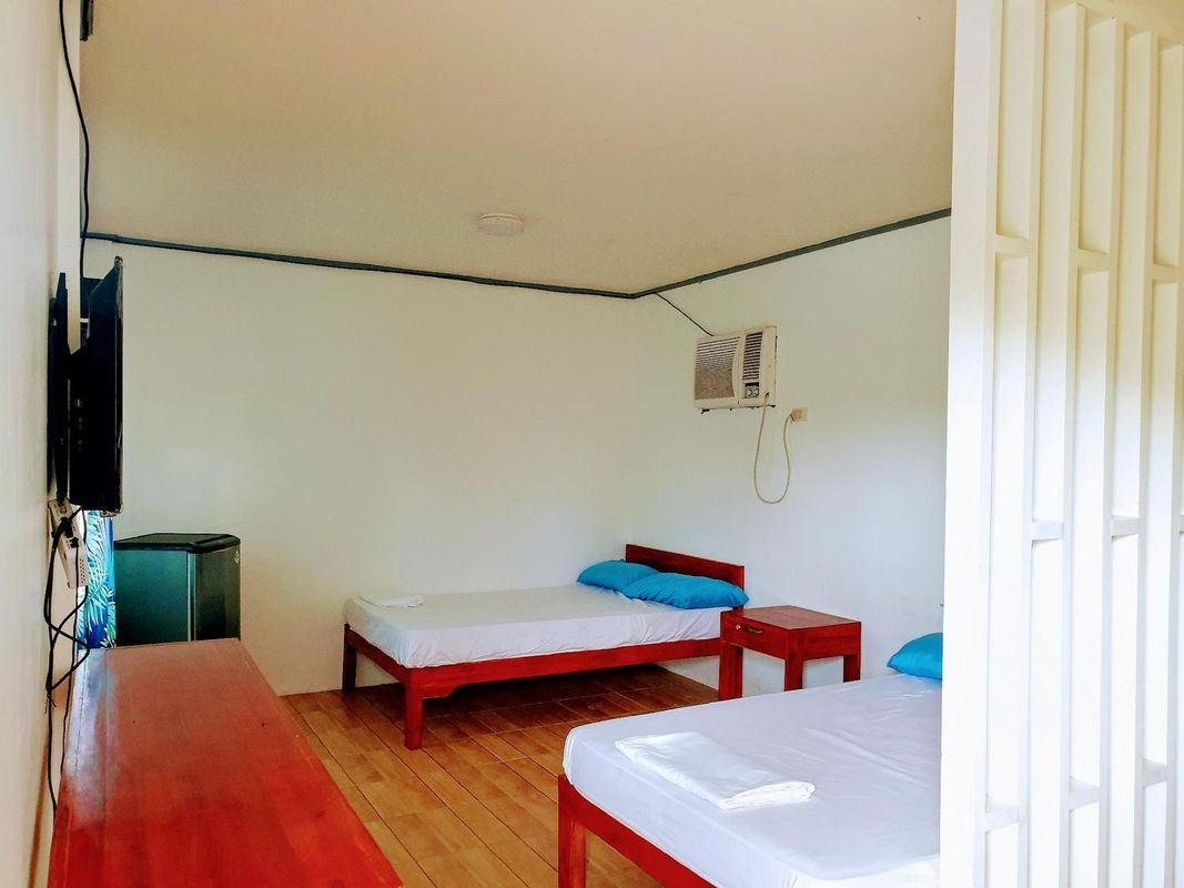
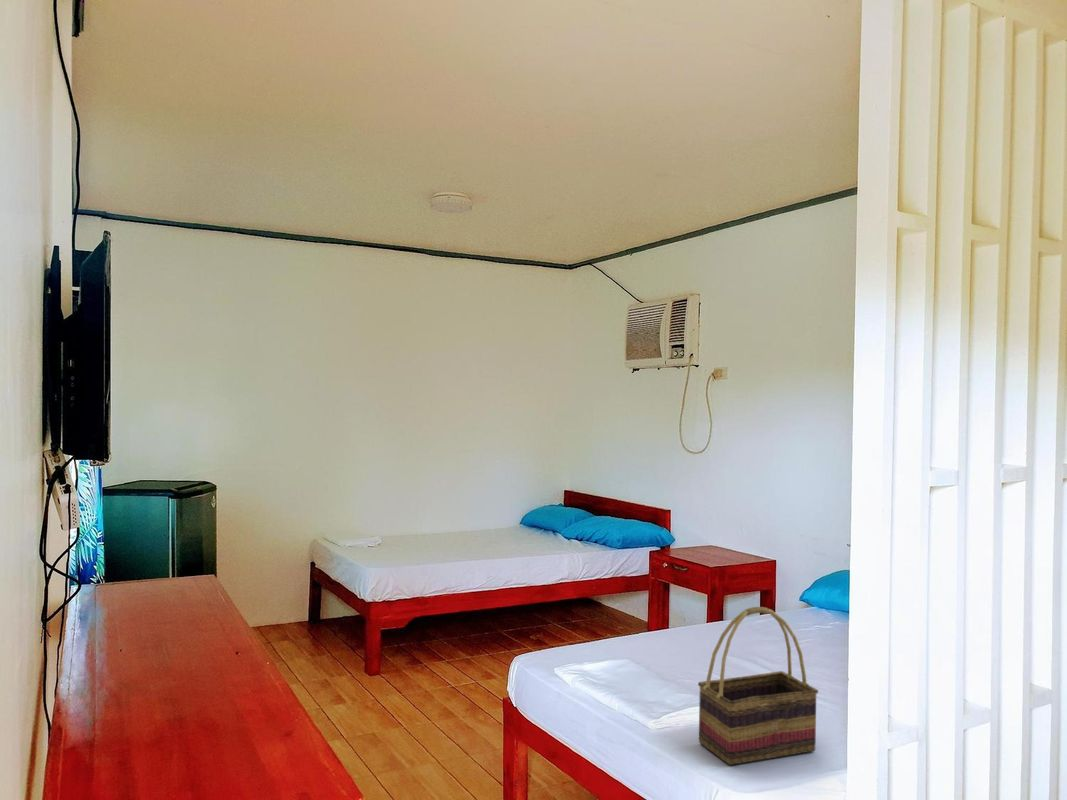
+ woven basket (757, 677)
